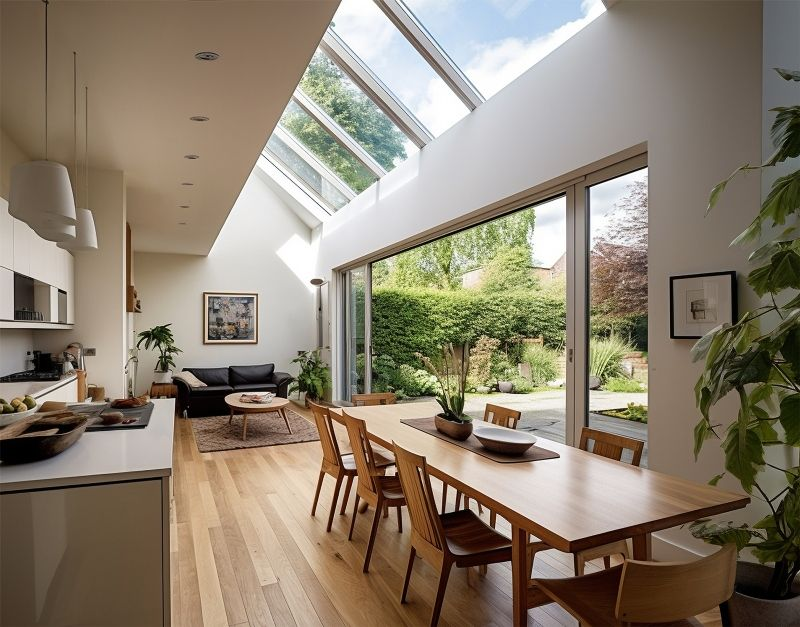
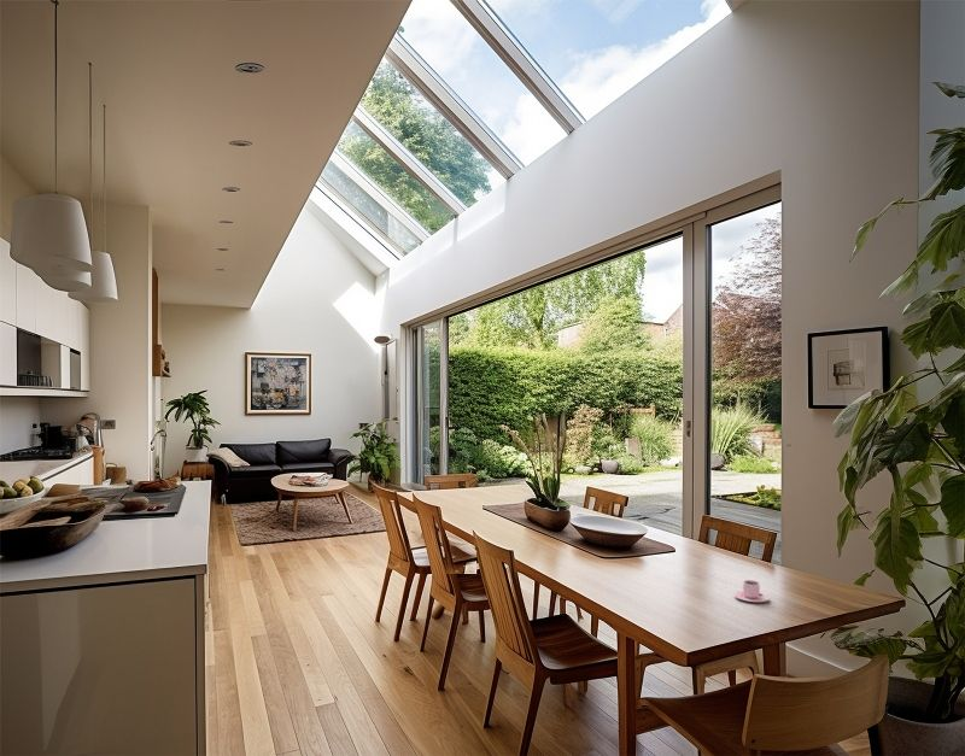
+ teacup (750, 580)
